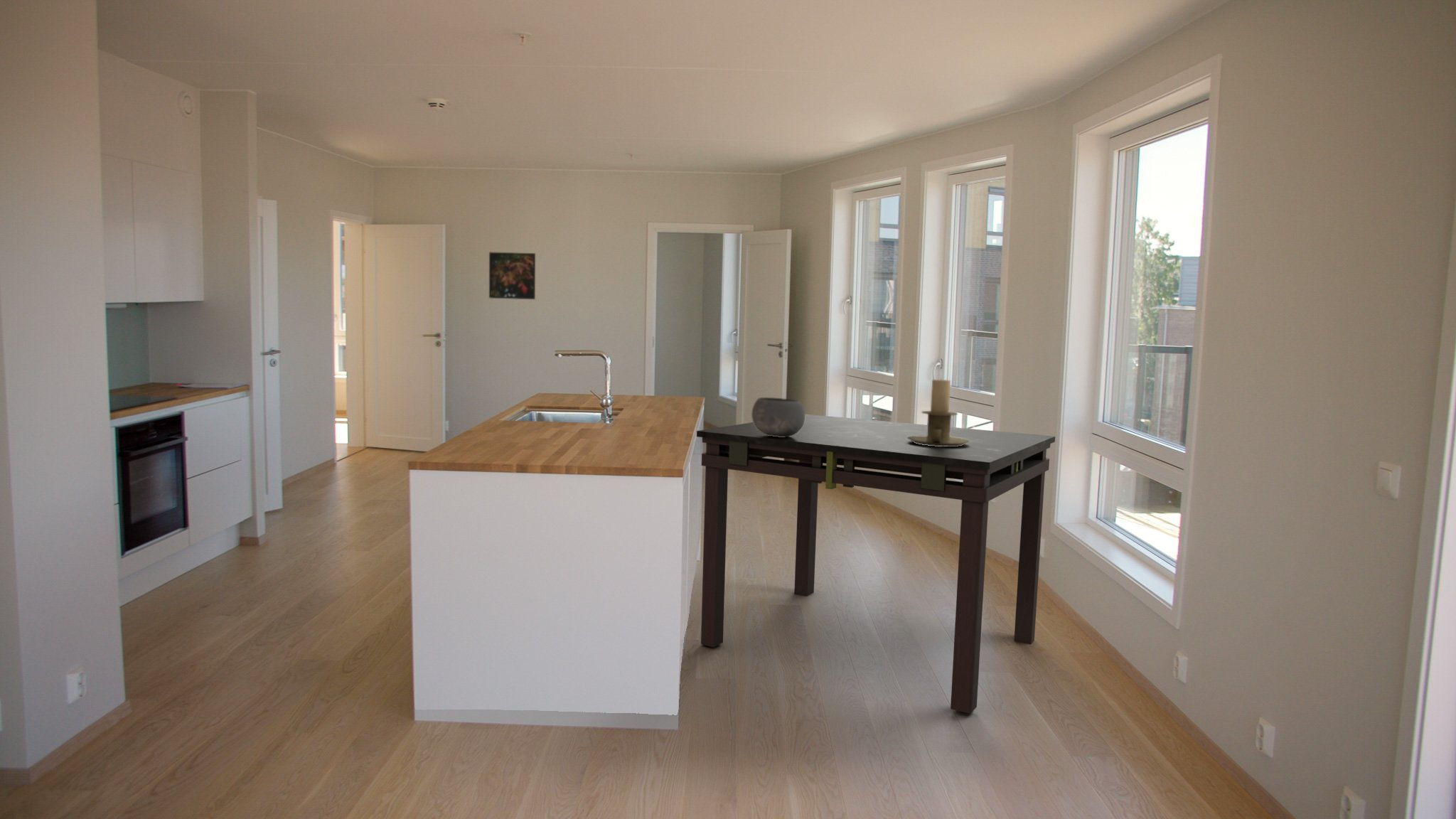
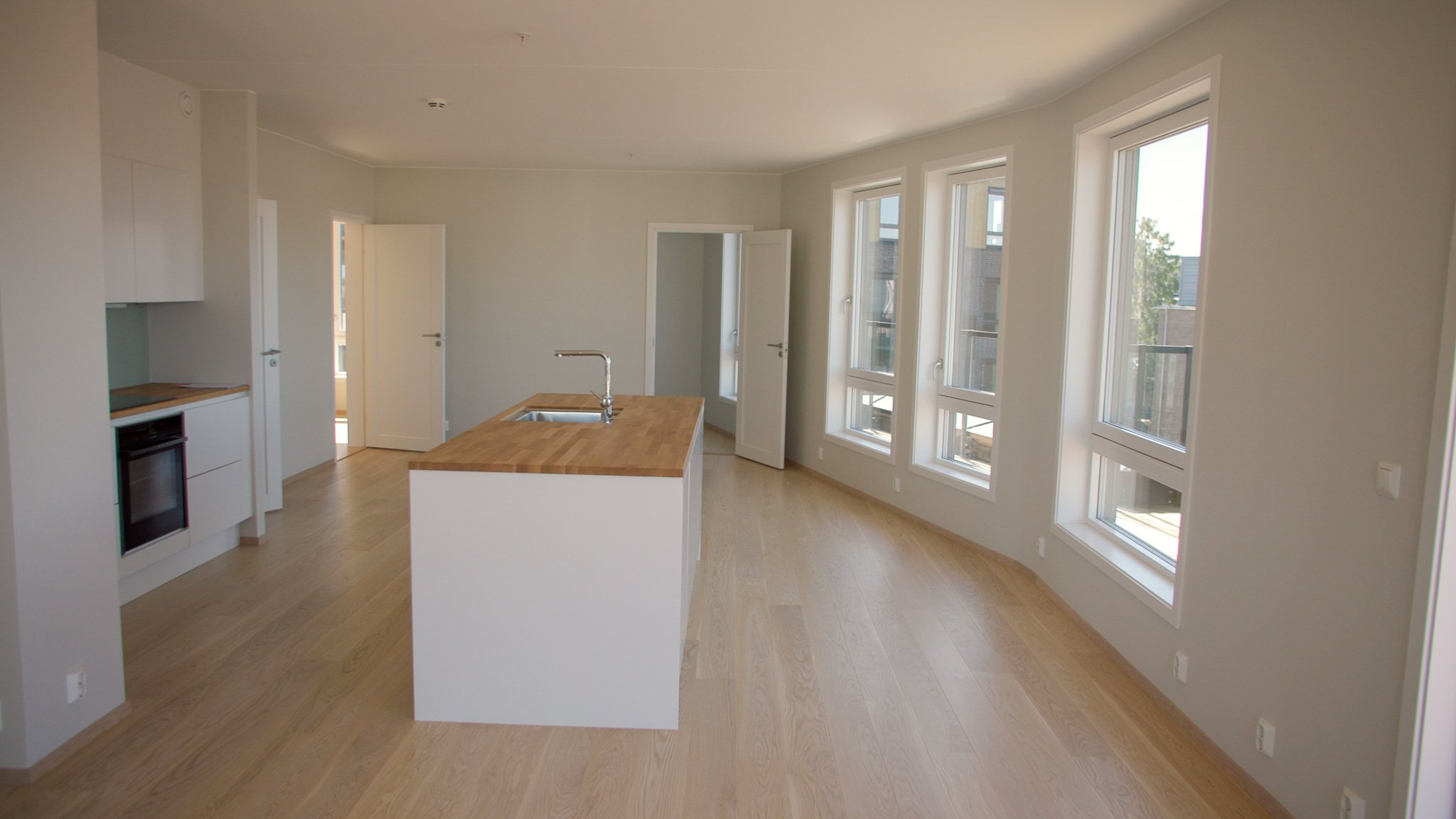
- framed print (512, 275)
- bowl (778, 417)
- candle holder (939, 410)
- dining table (882, 489)
